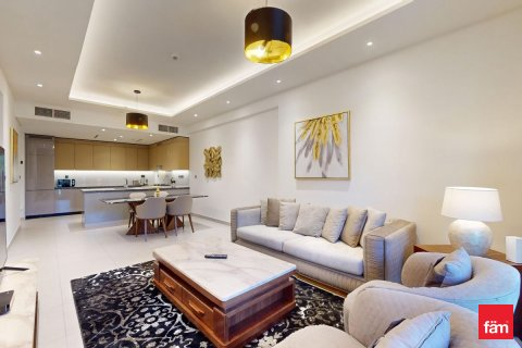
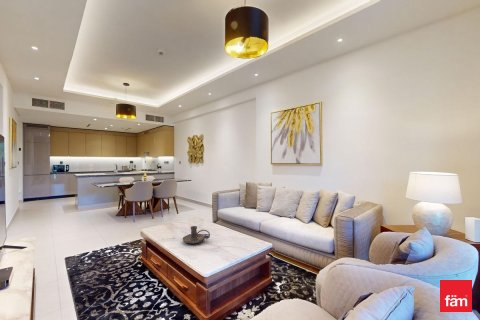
+ candle holder (196, 234)
